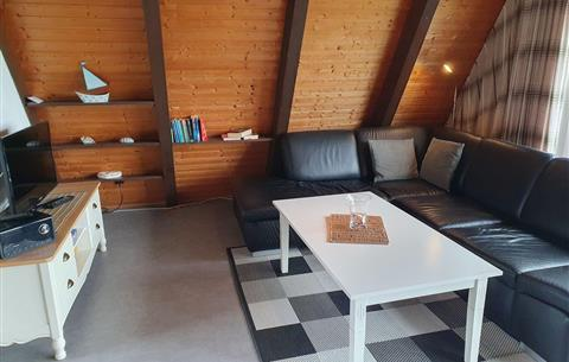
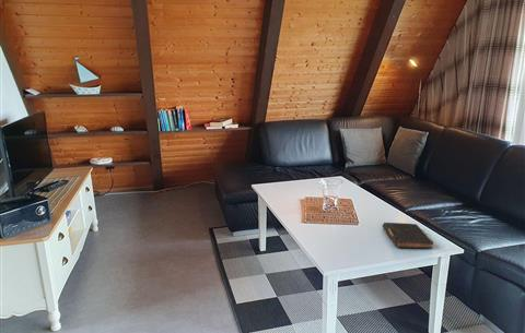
+ book (406, 234)
